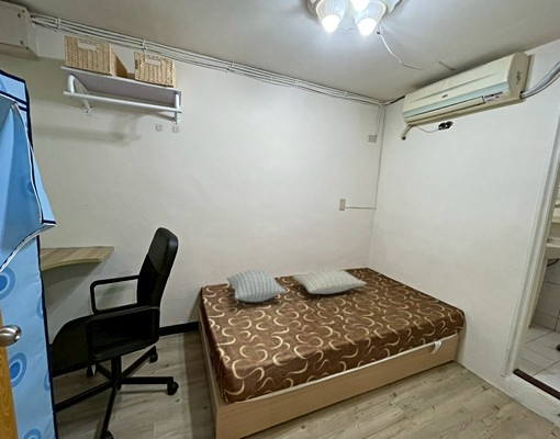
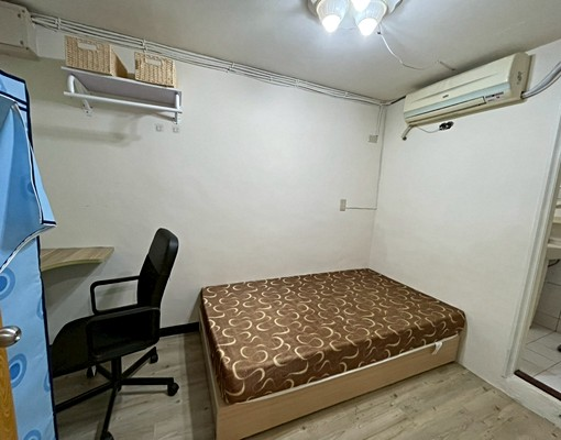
- pillow (328, 281)
- pillow (254, 284)
